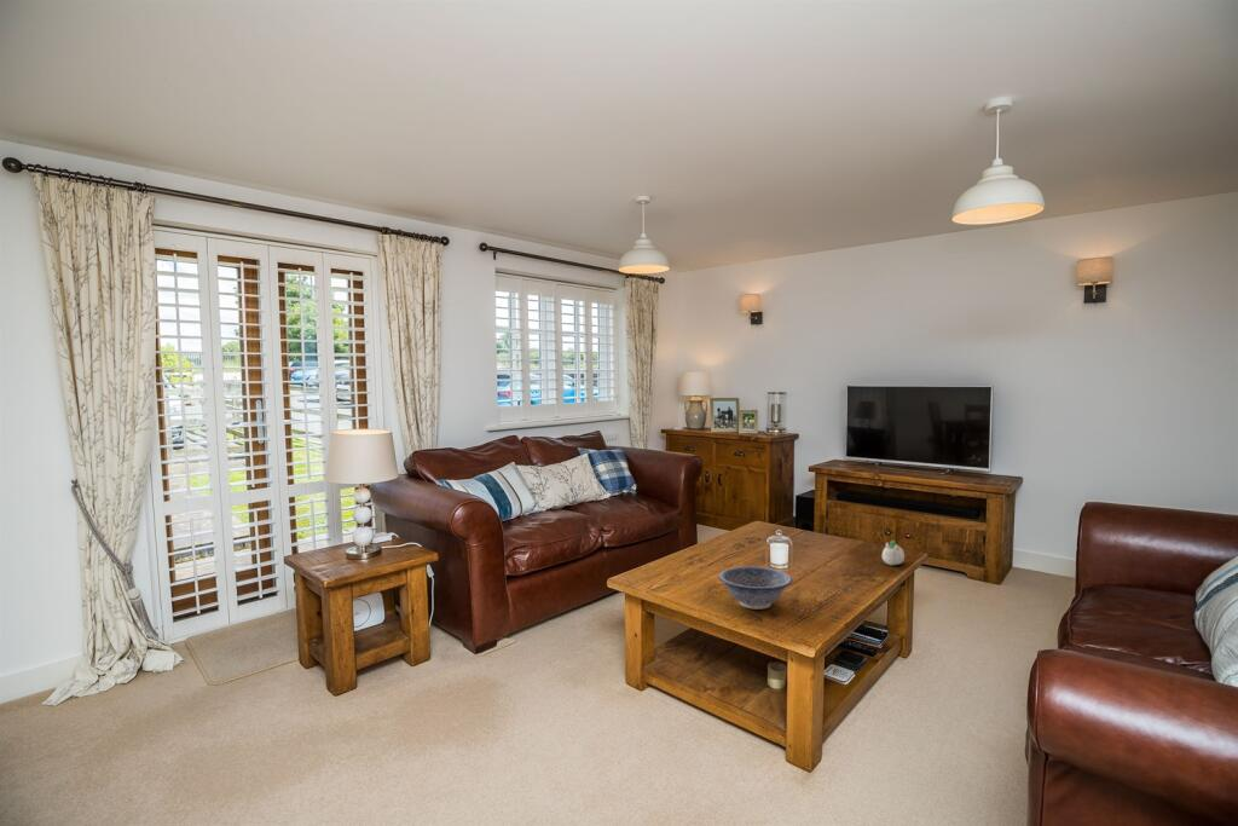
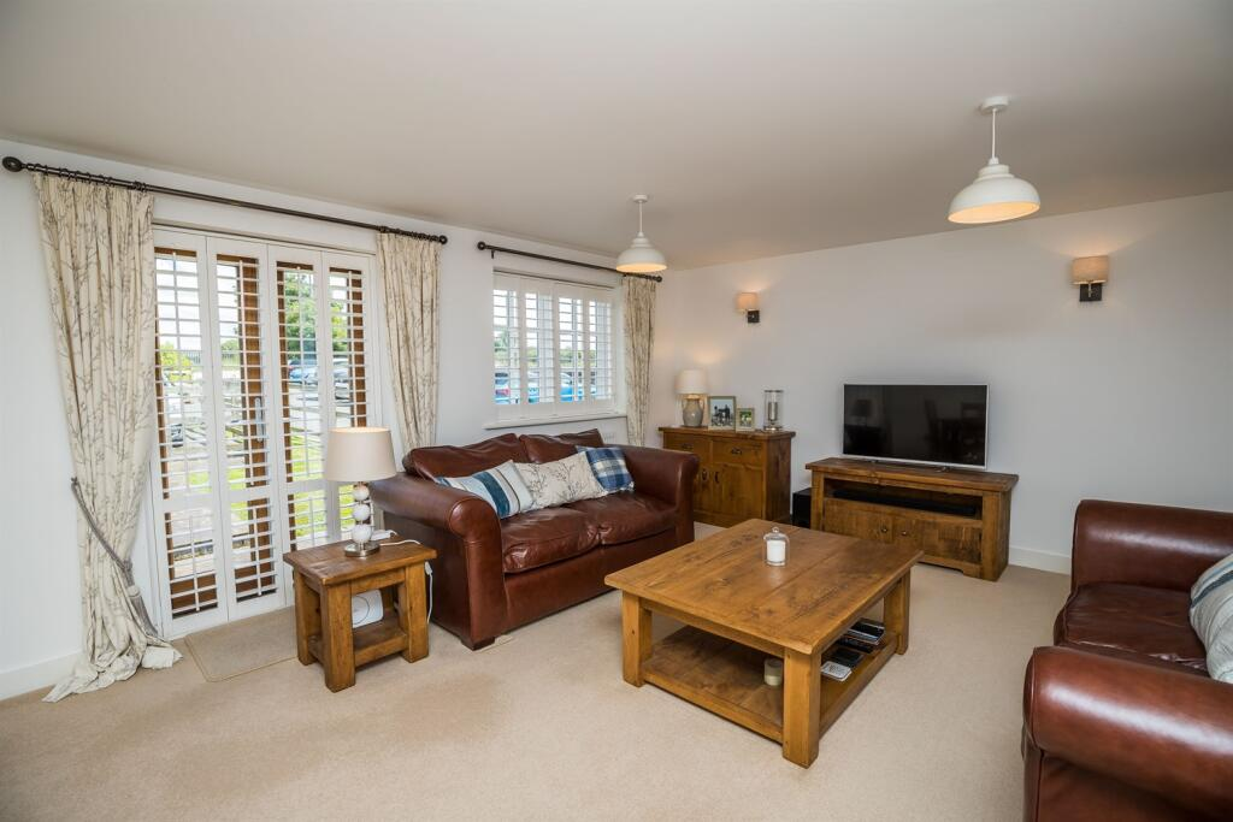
- decorative bowl (754, 590)
- succulent planter (892, 551)
